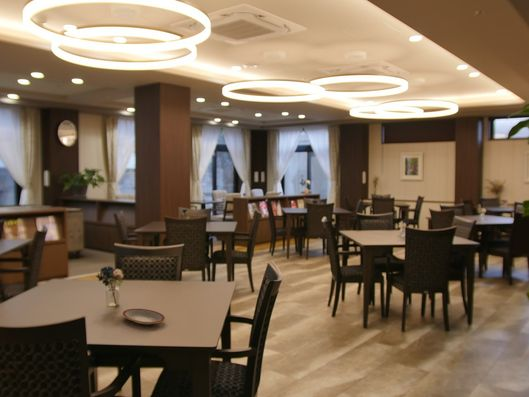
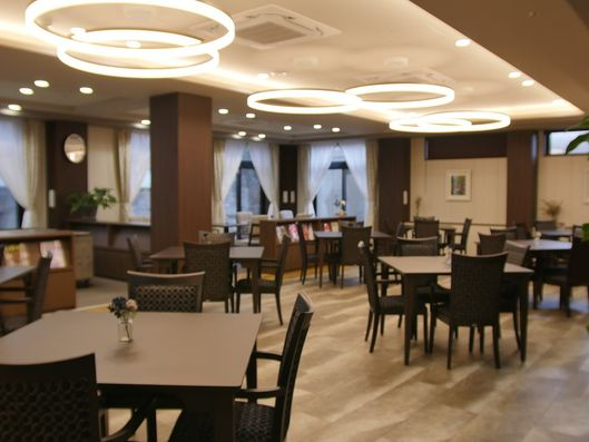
- plate (143, 317)
